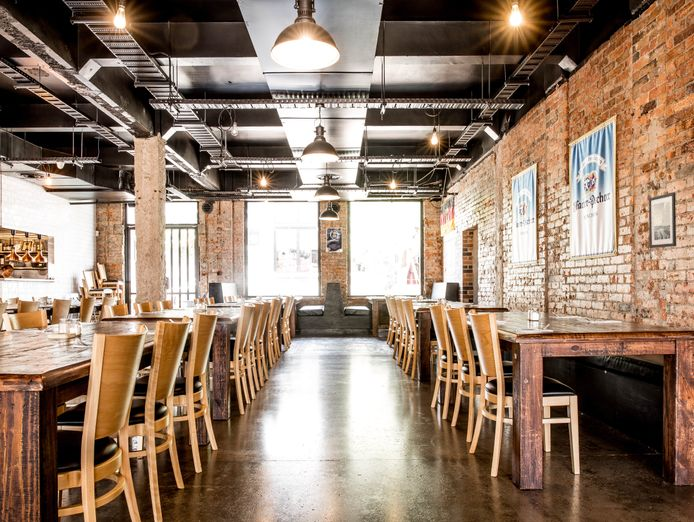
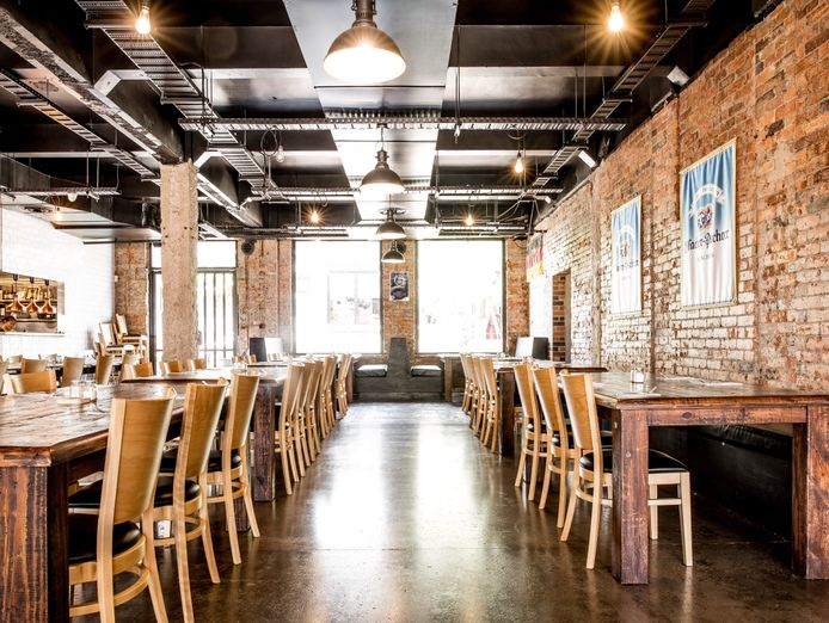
- wall art (662, 221)
